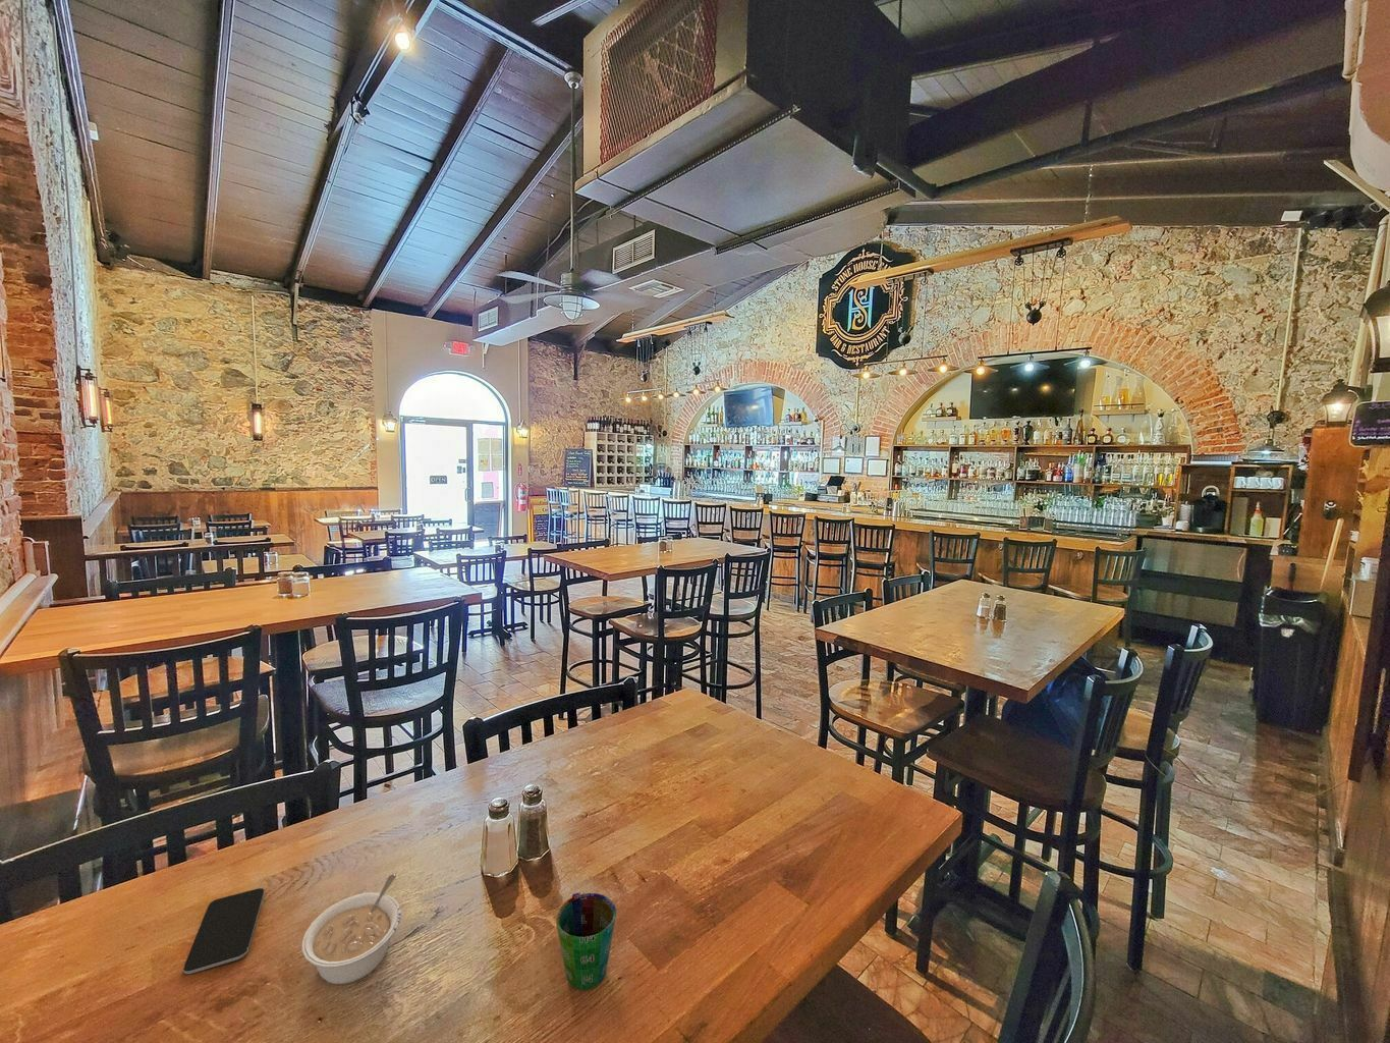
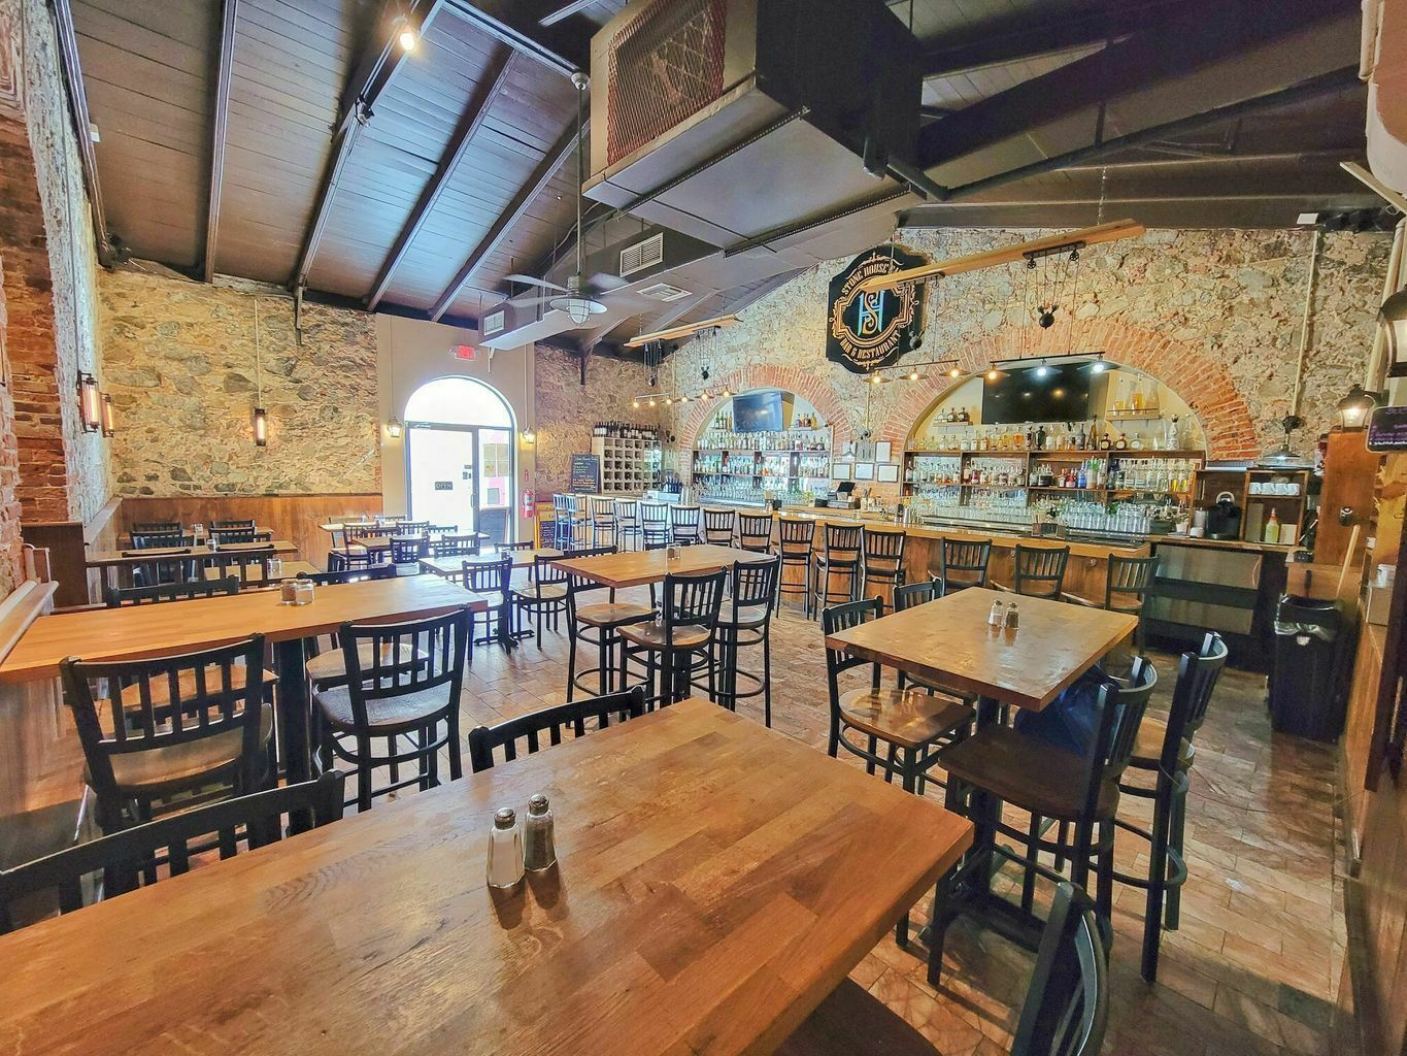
- smartphone (227, 927)
- cup (584, 937)
- legume (354, 935)
